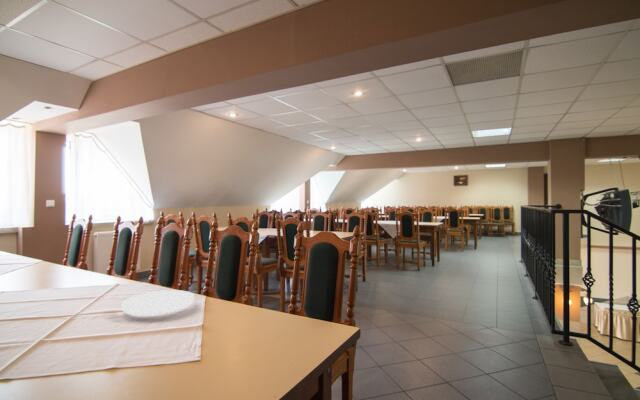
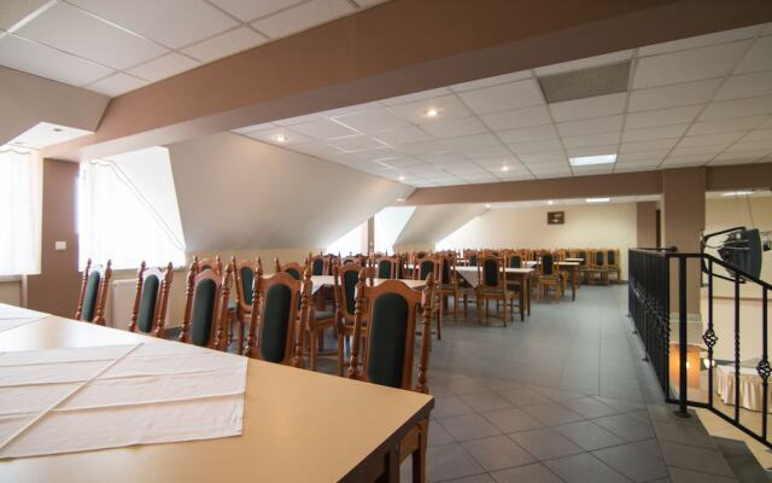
- plate (159, 301)
